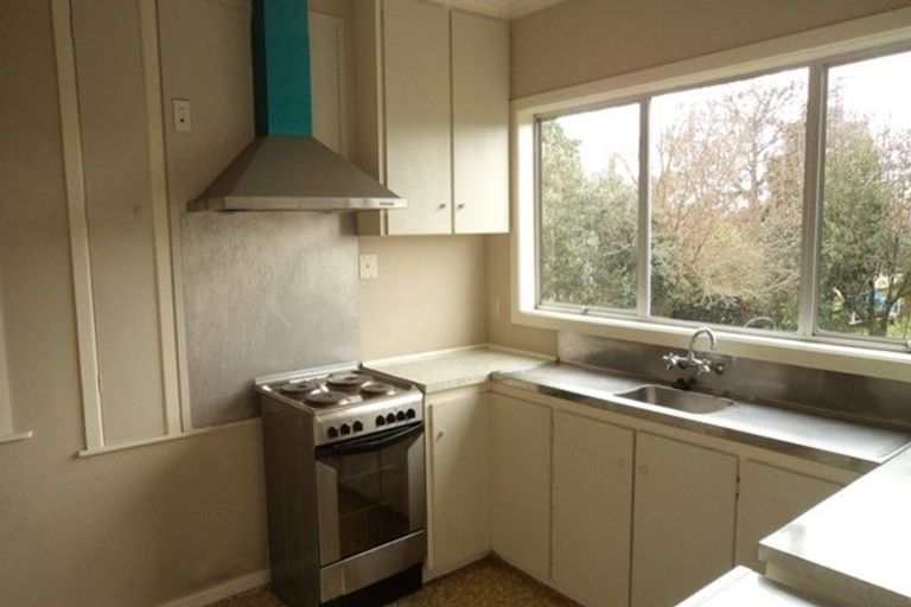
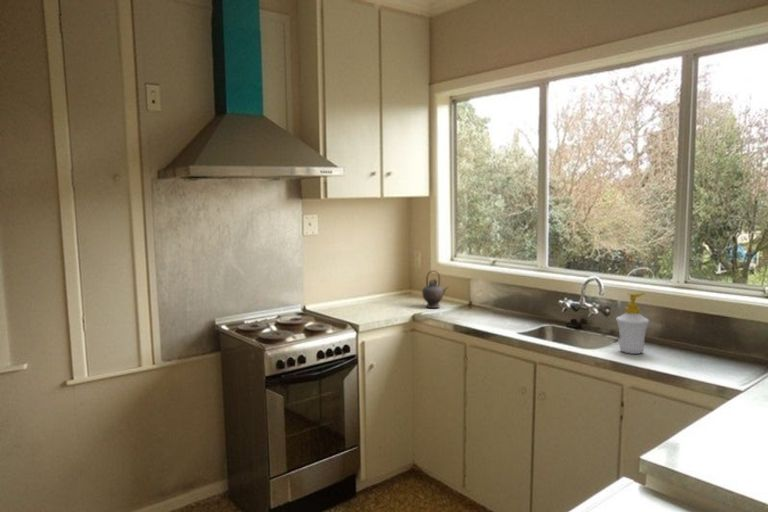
+ teapot (435, 289)
+ soap bottle (632, 322)
